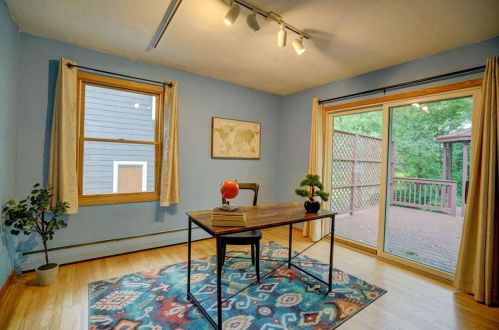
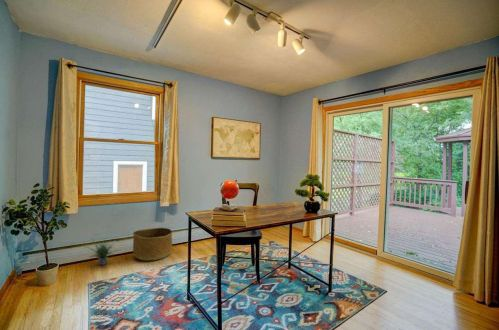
+ basket (153, 243)
+ potted plant (102, 249)
